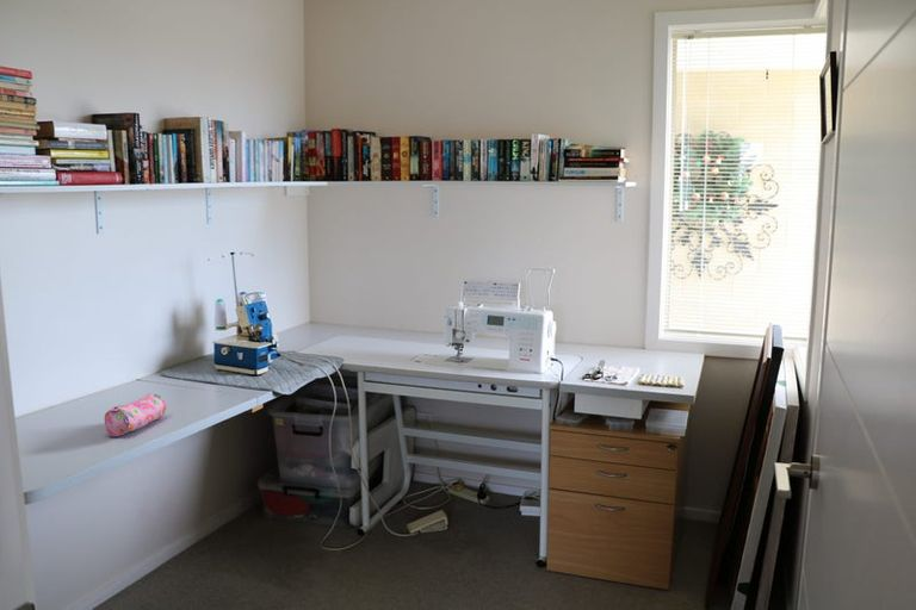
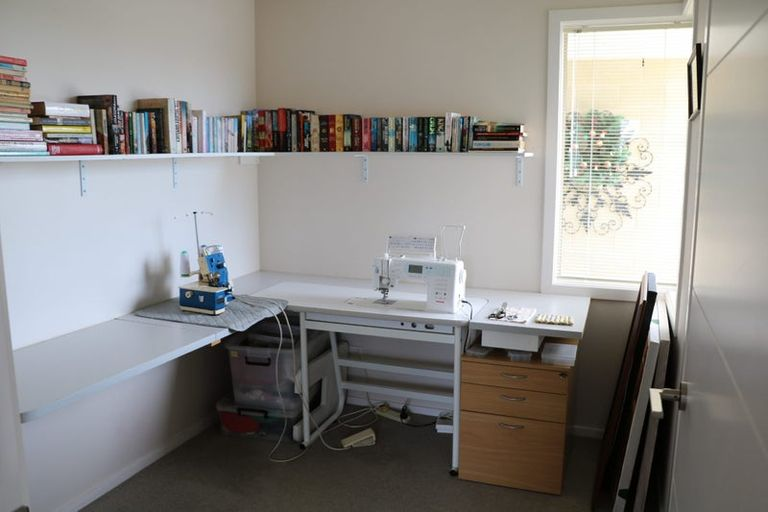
- pencil case (135, 413)
